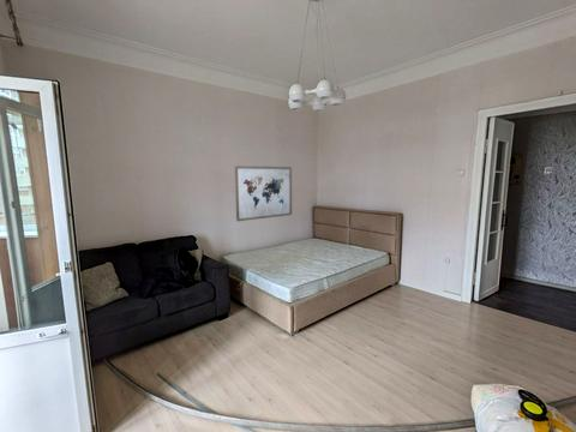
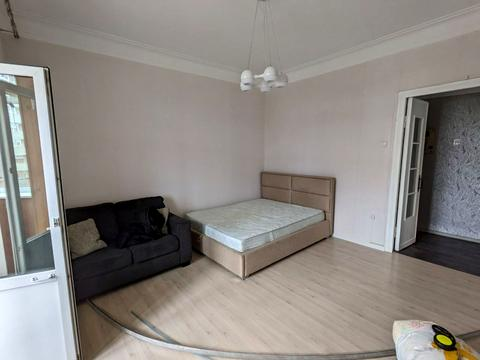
- wall art (265, 192)
